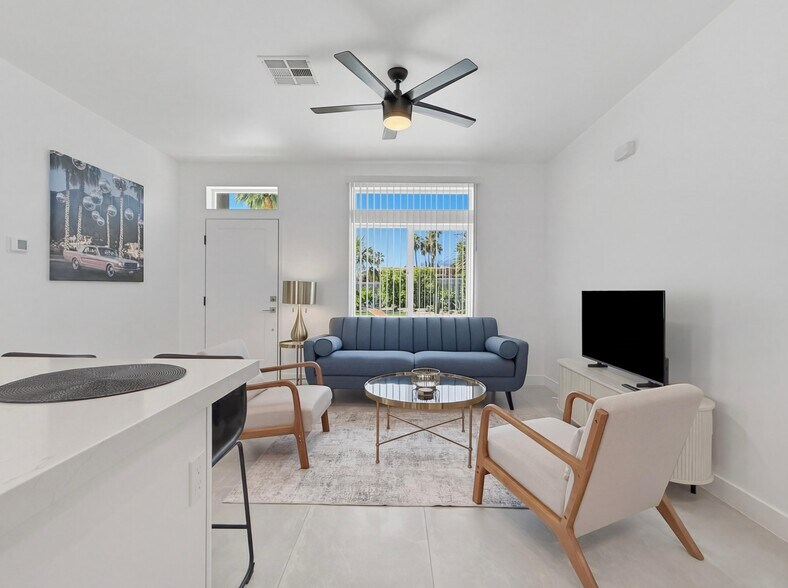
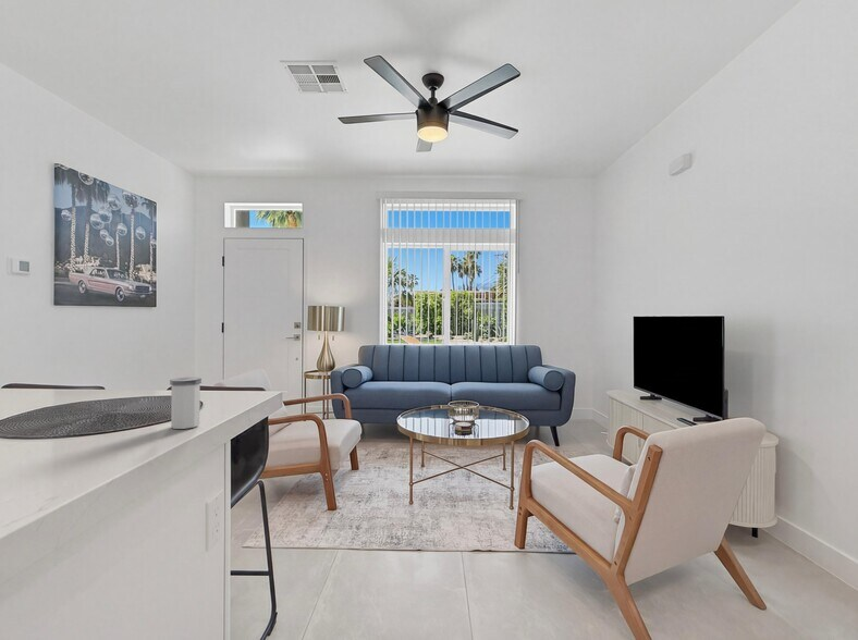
+ salt shaker (185, 402)
